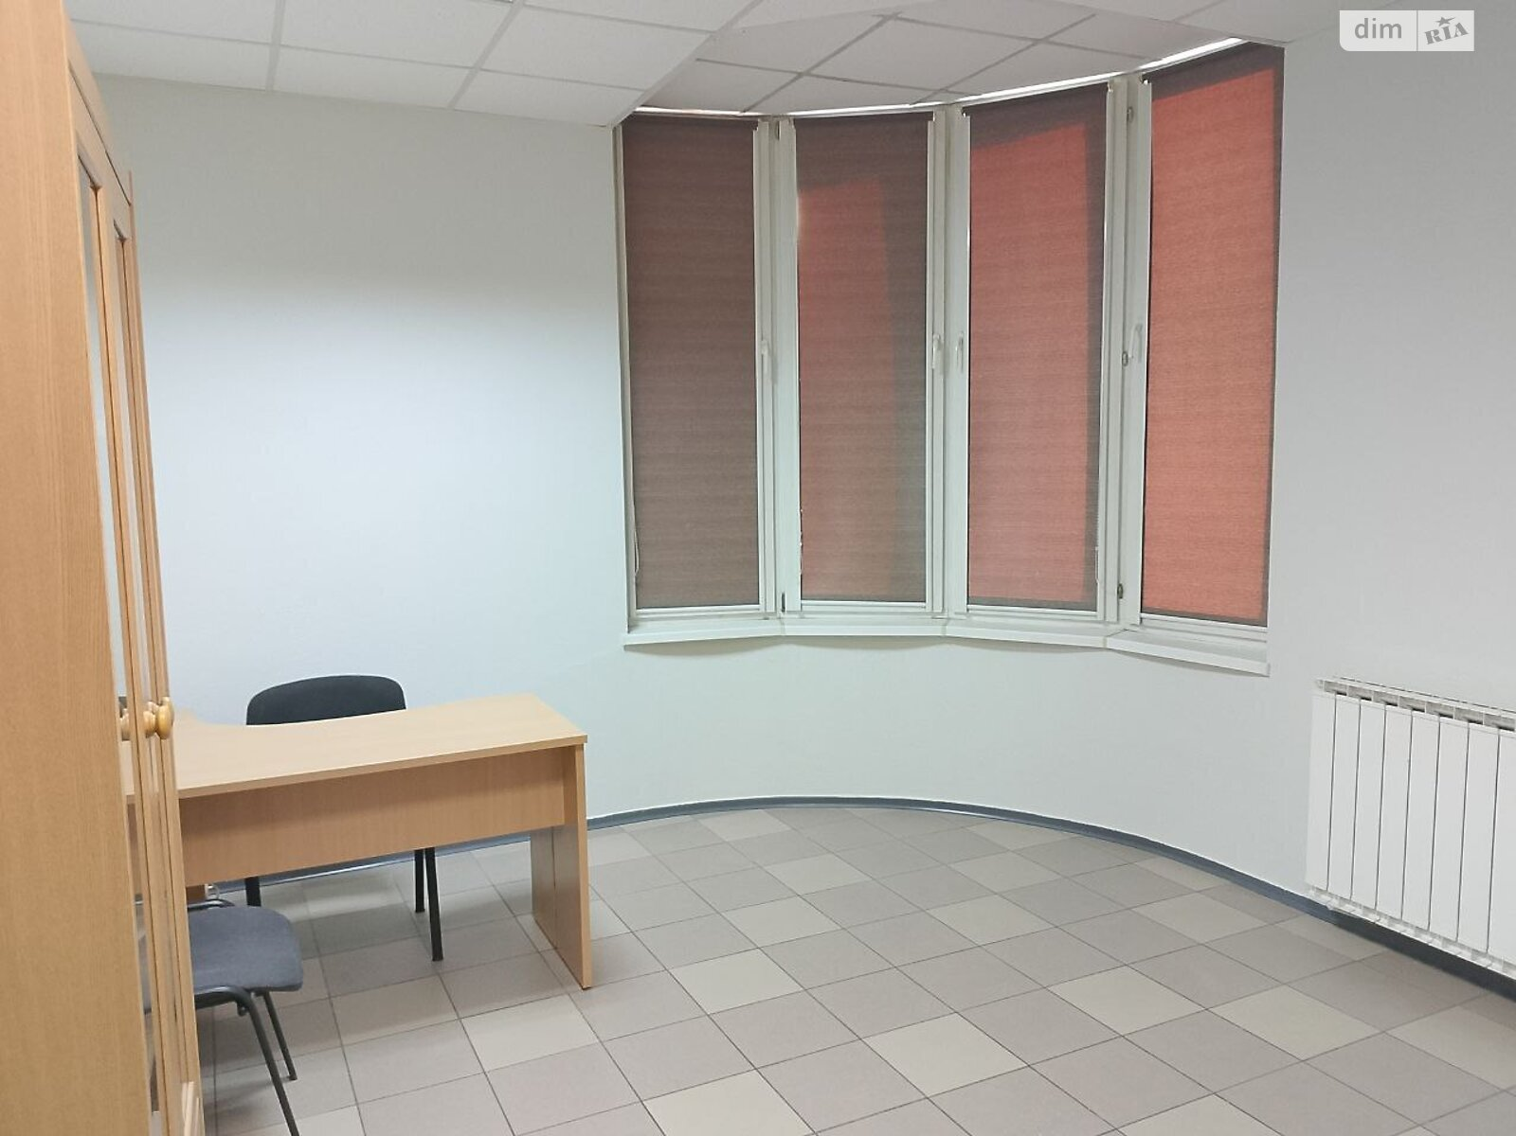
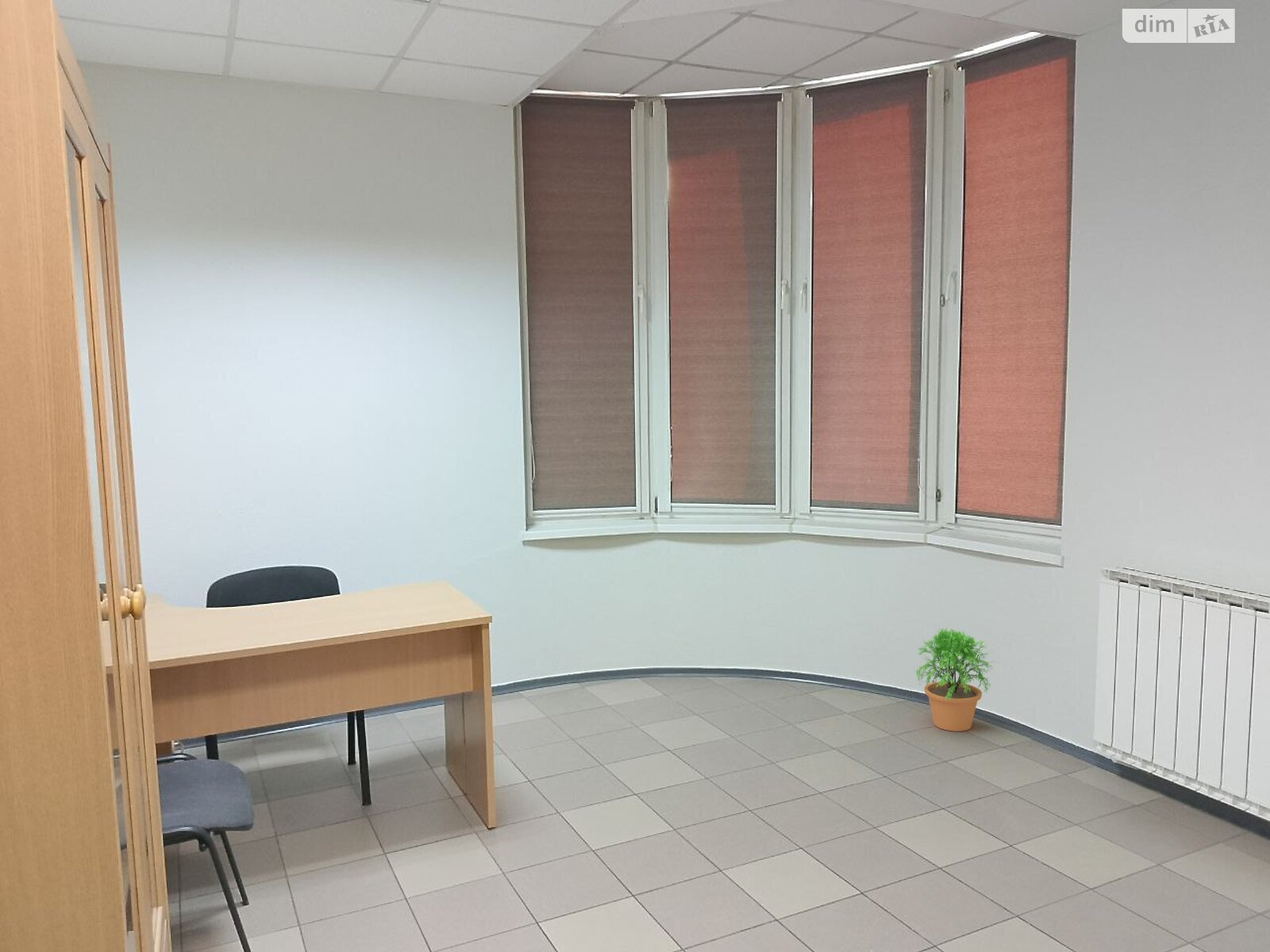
+ potted plant (952, 675)
